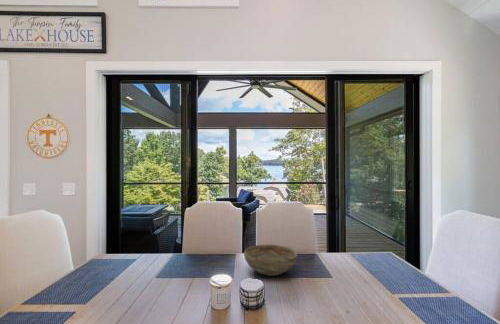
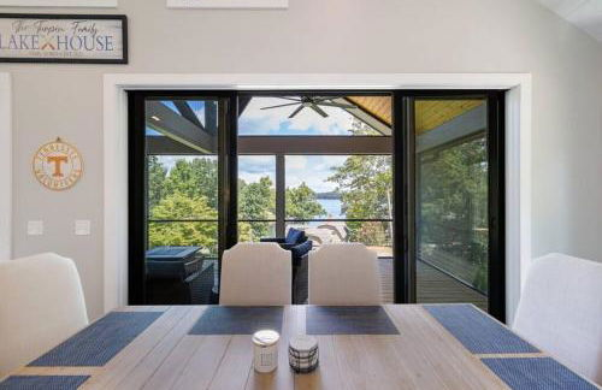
- bowl (270, 260)
